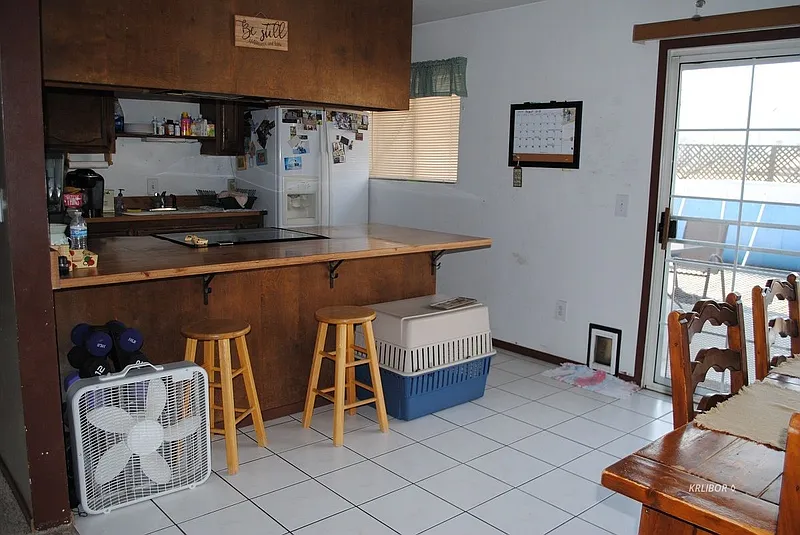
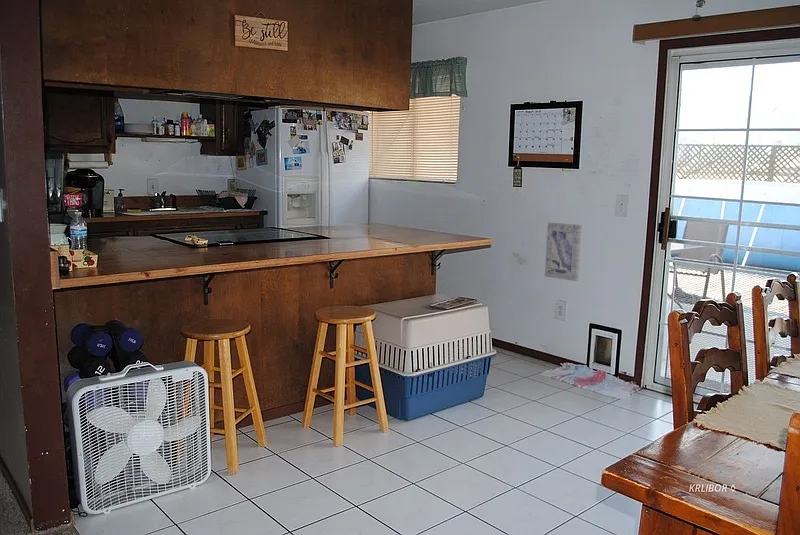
+ wall art (562, 251)
